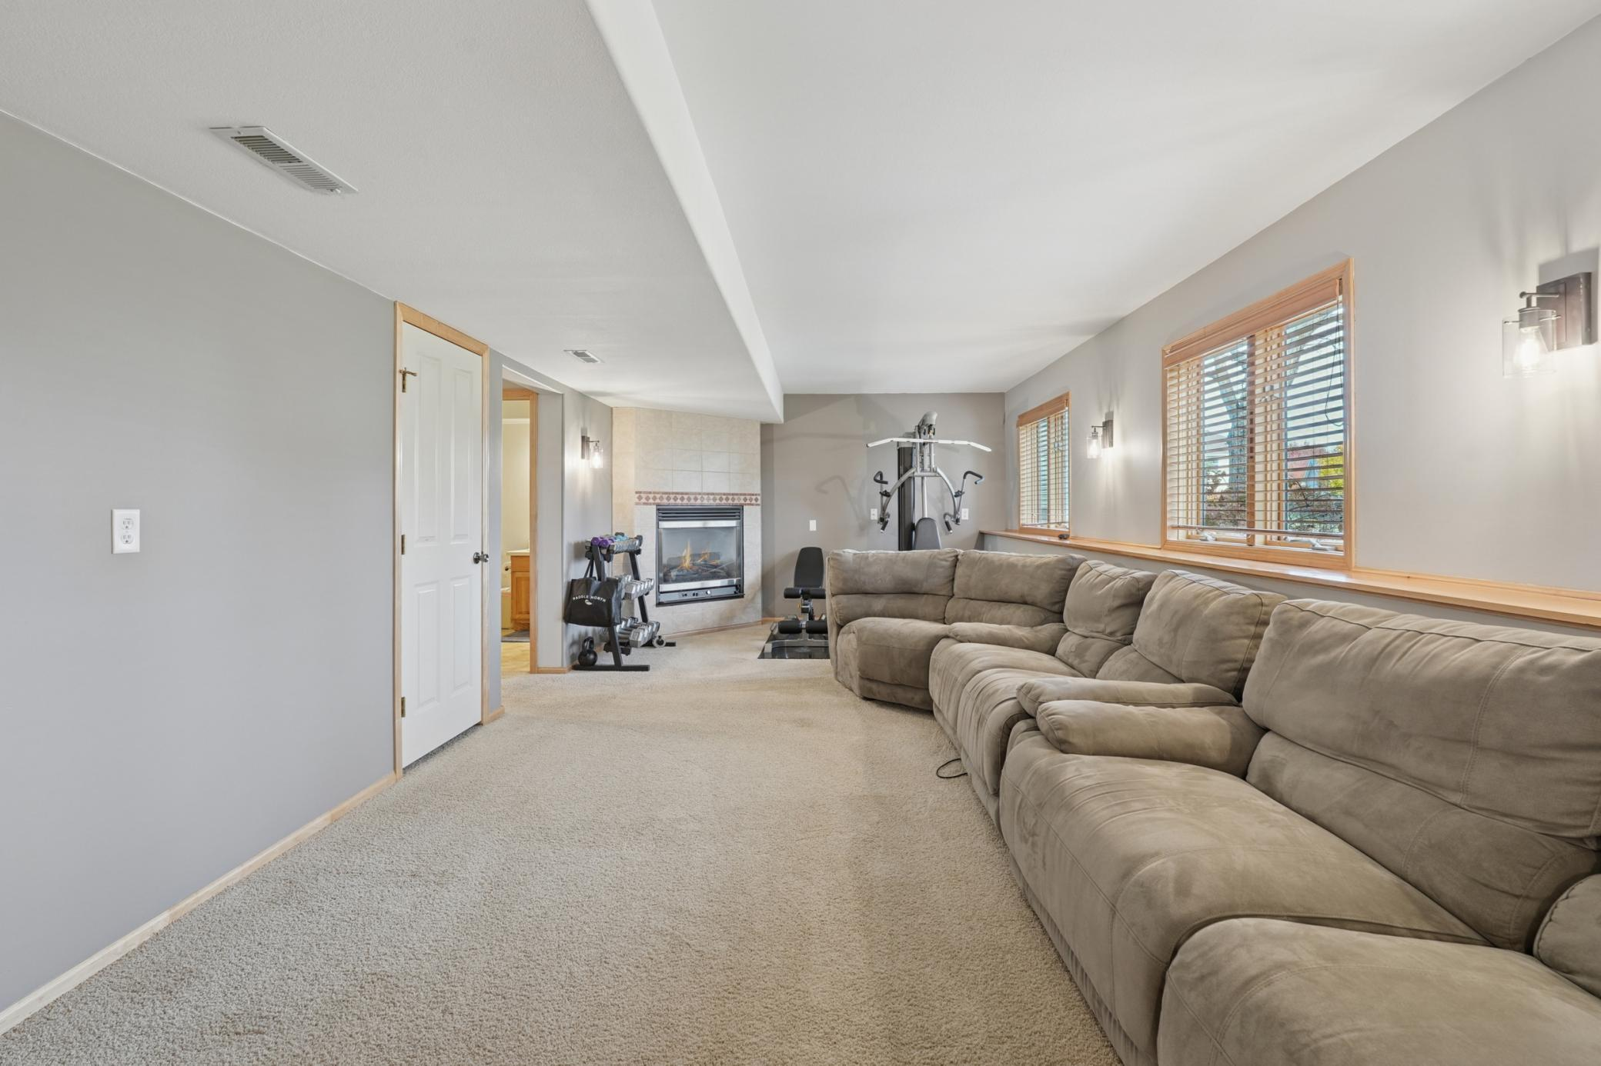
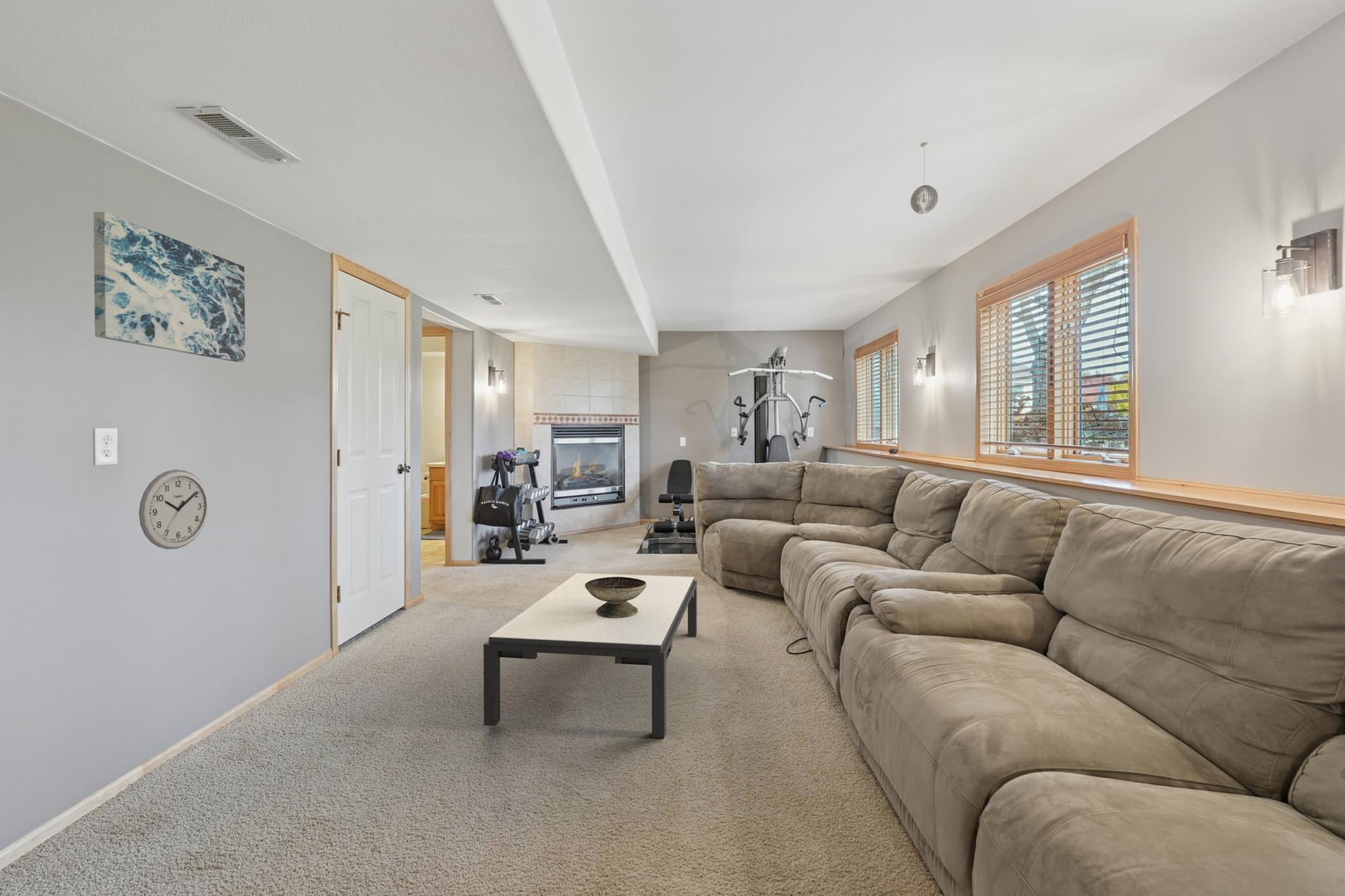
+ coffee table (610, 637)
+ decorative bowl (616, 595)
+ wall clock (177, 509)
+ pendant light (924, 178)
+ wall art (179, 297)
